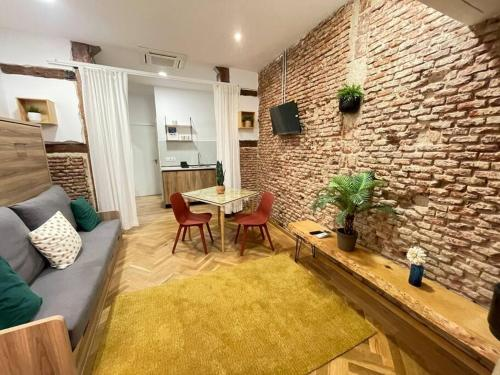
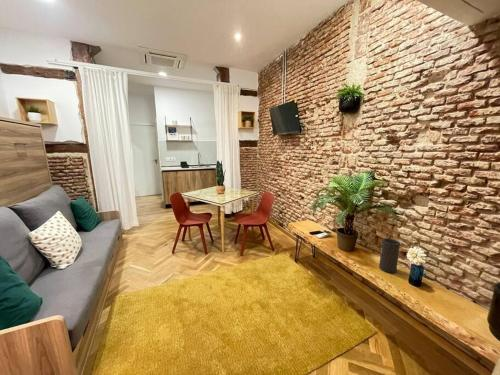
+ speaker (389, 255)
